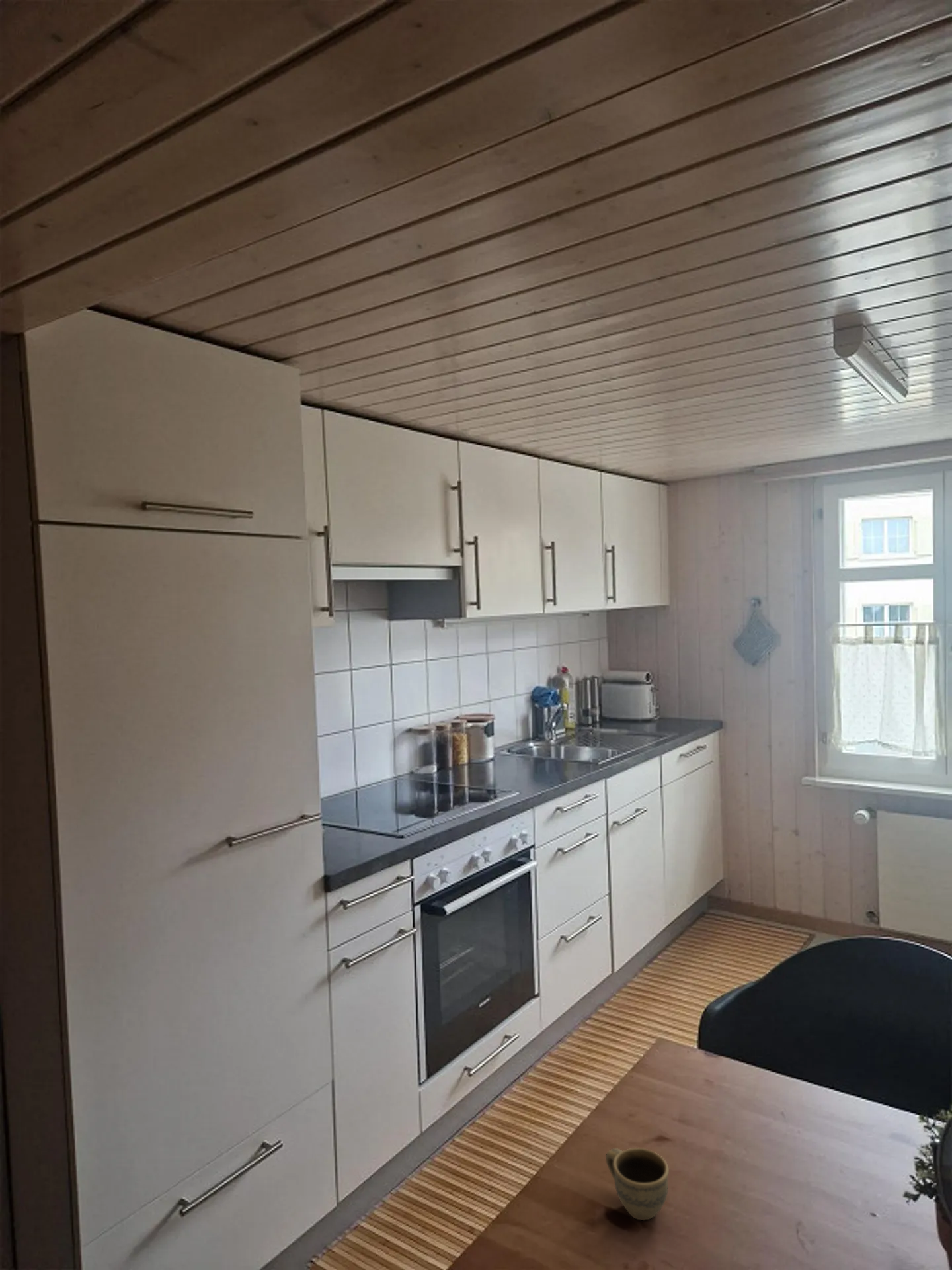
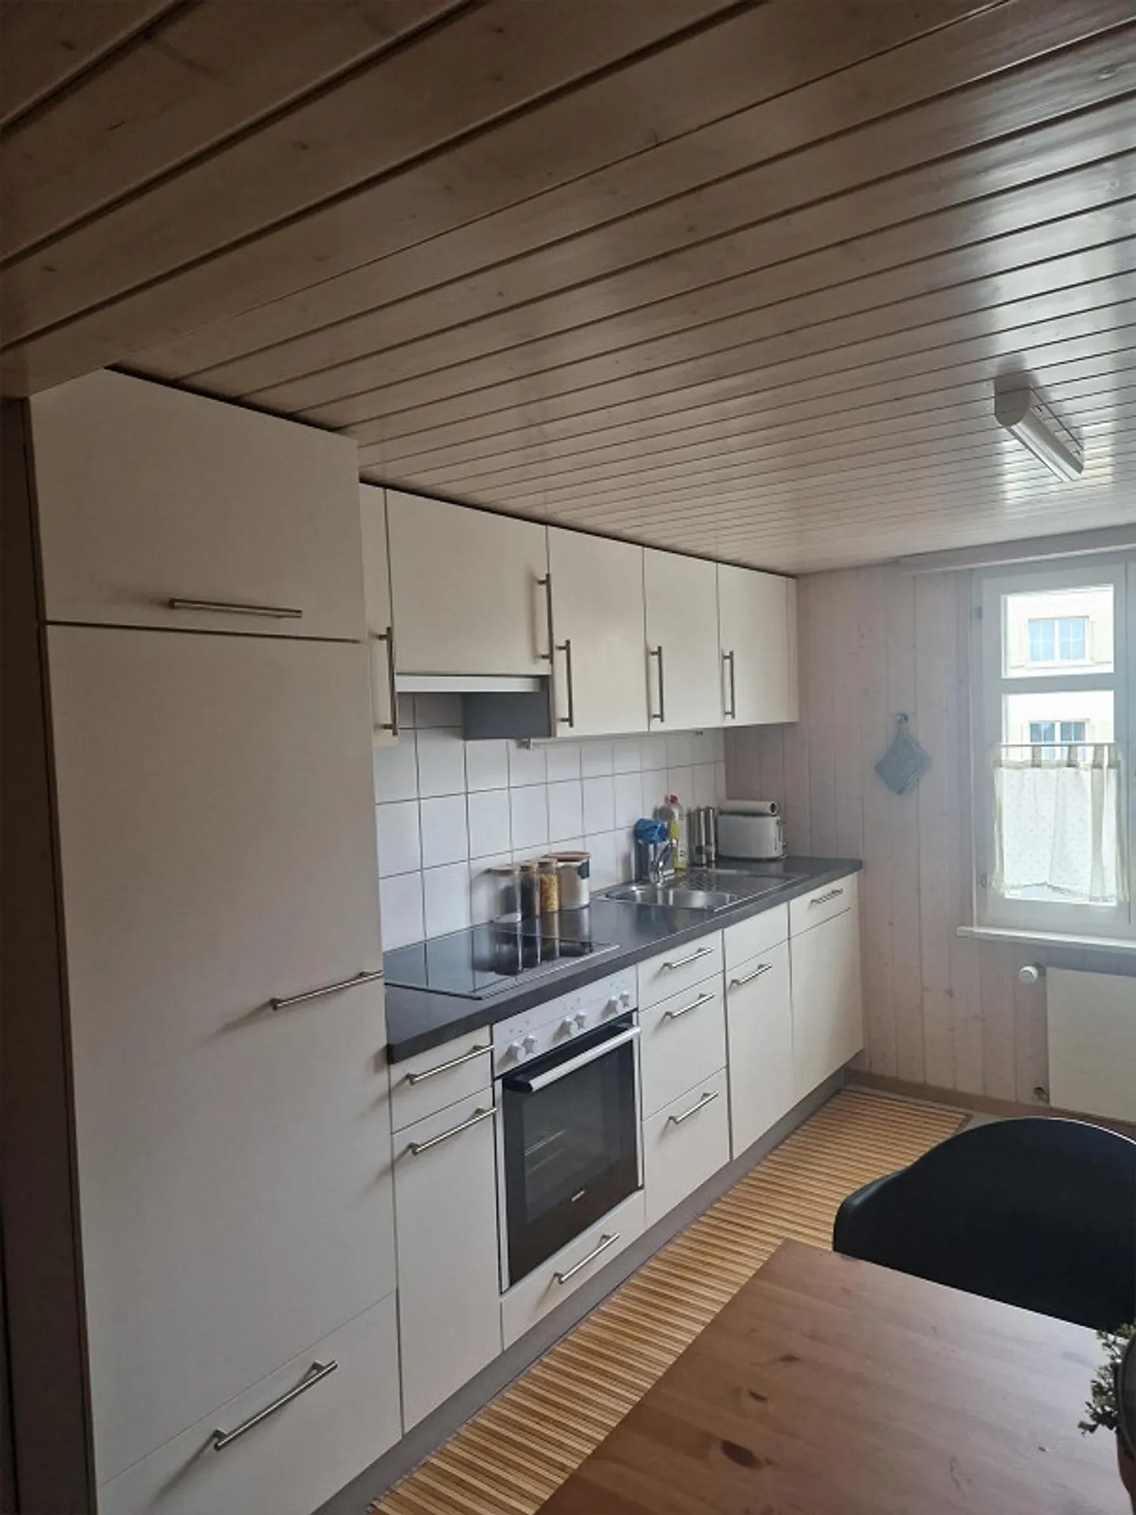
- cup (635, 1181)
